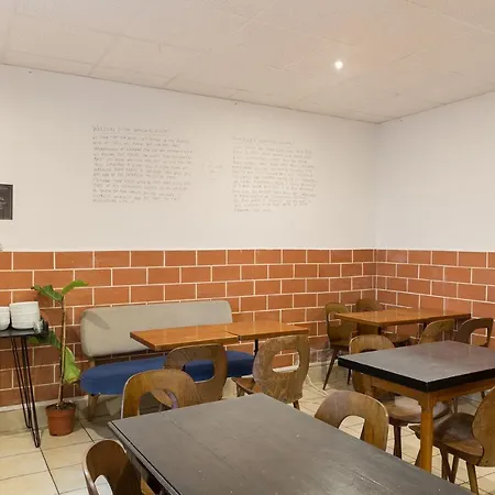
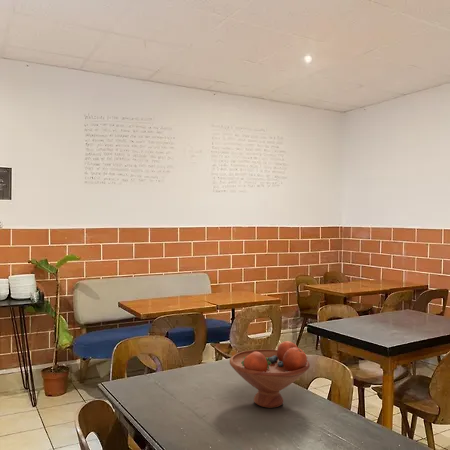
+ fruit bowl (269, 373)
